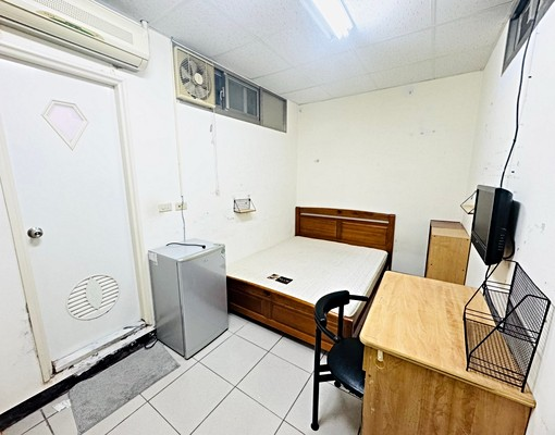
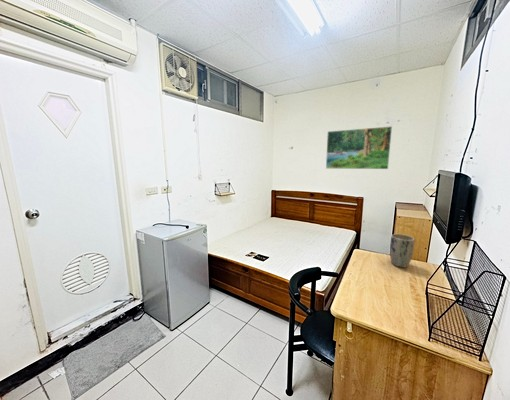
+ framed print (356, 149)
+ plant pot (401, 250)
